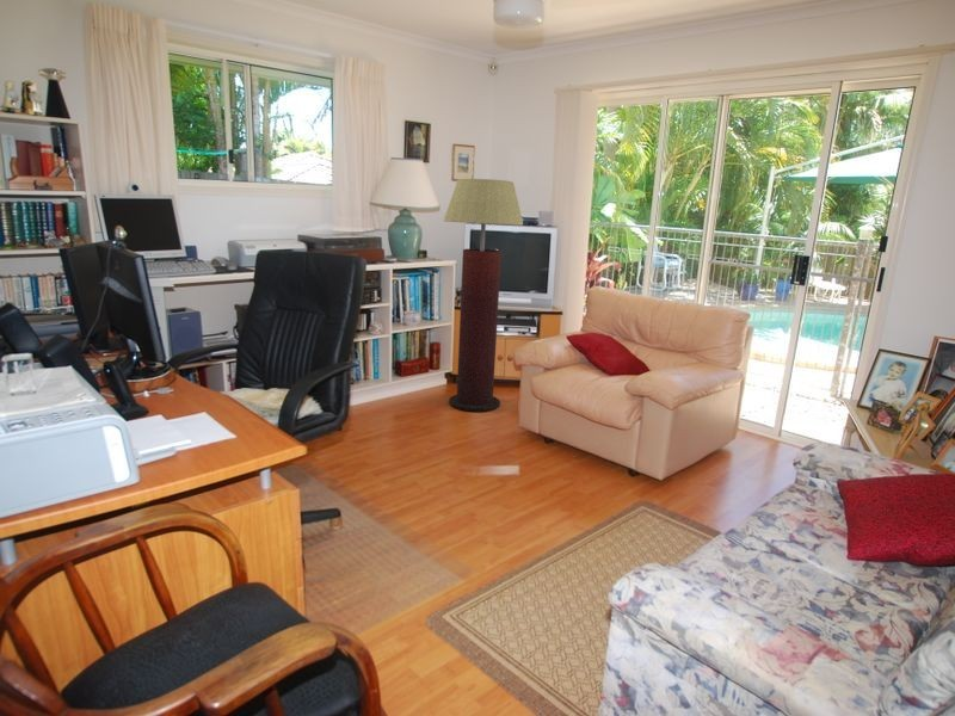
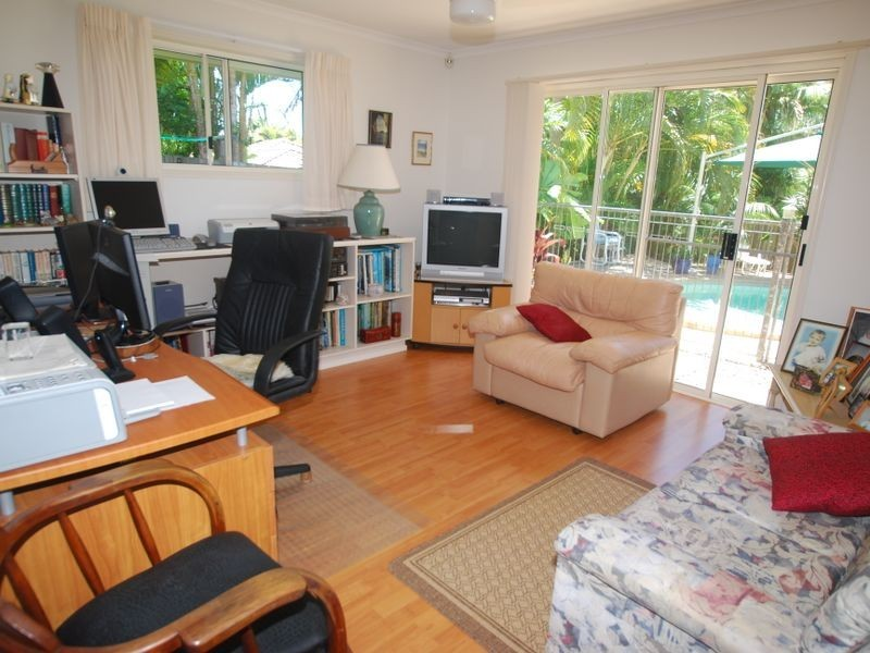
- floor lamp (479, 296)
